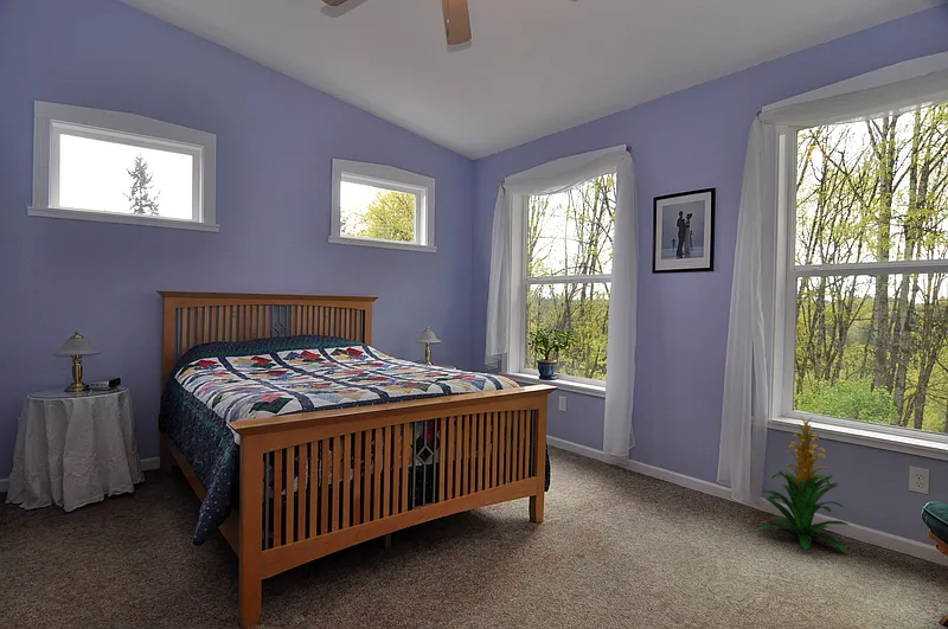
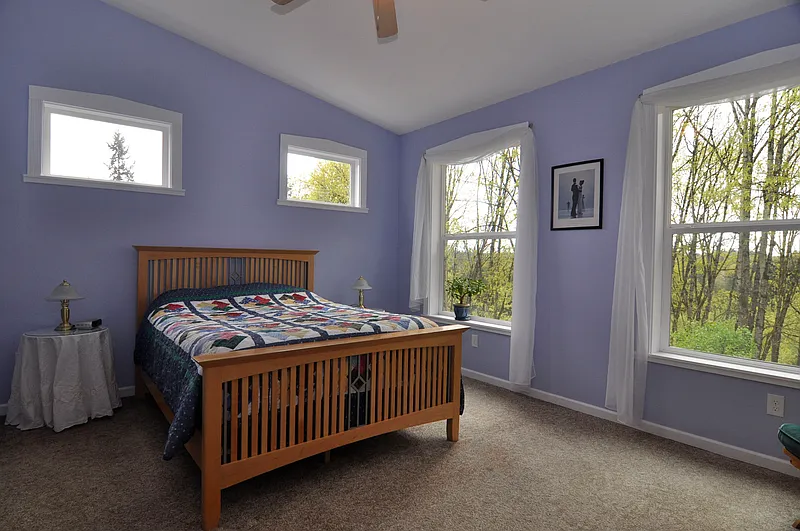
- indoor plant (805, 476)
